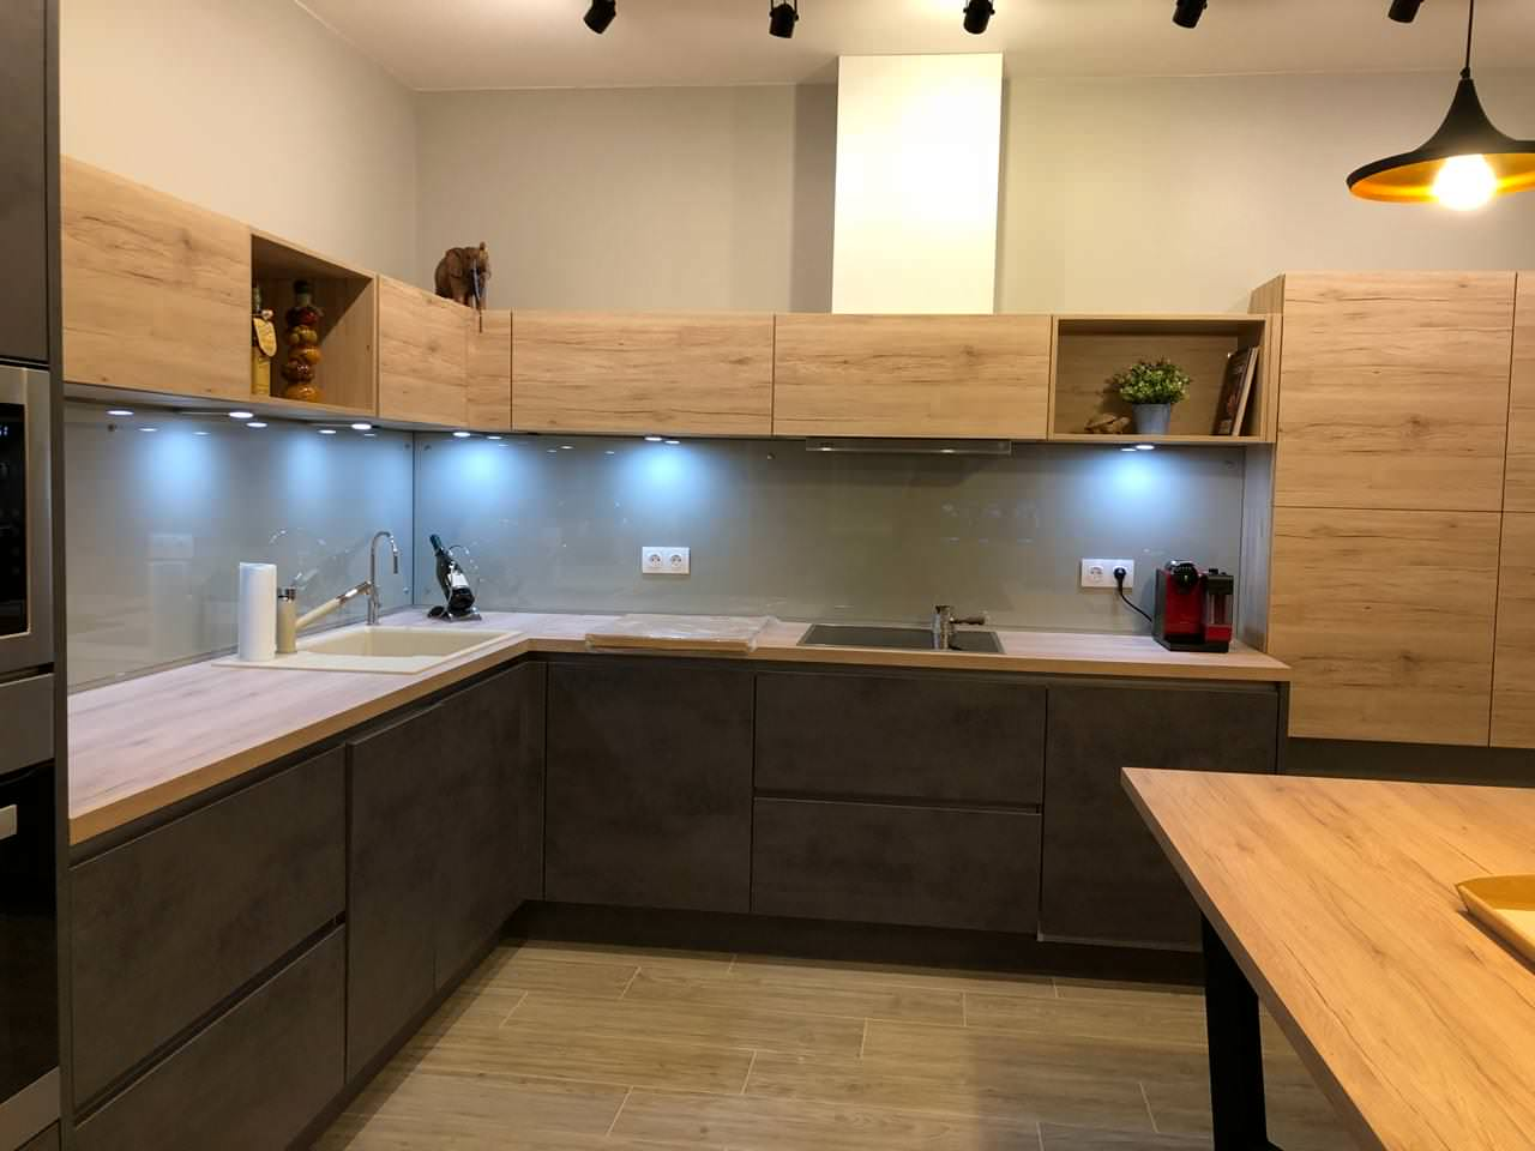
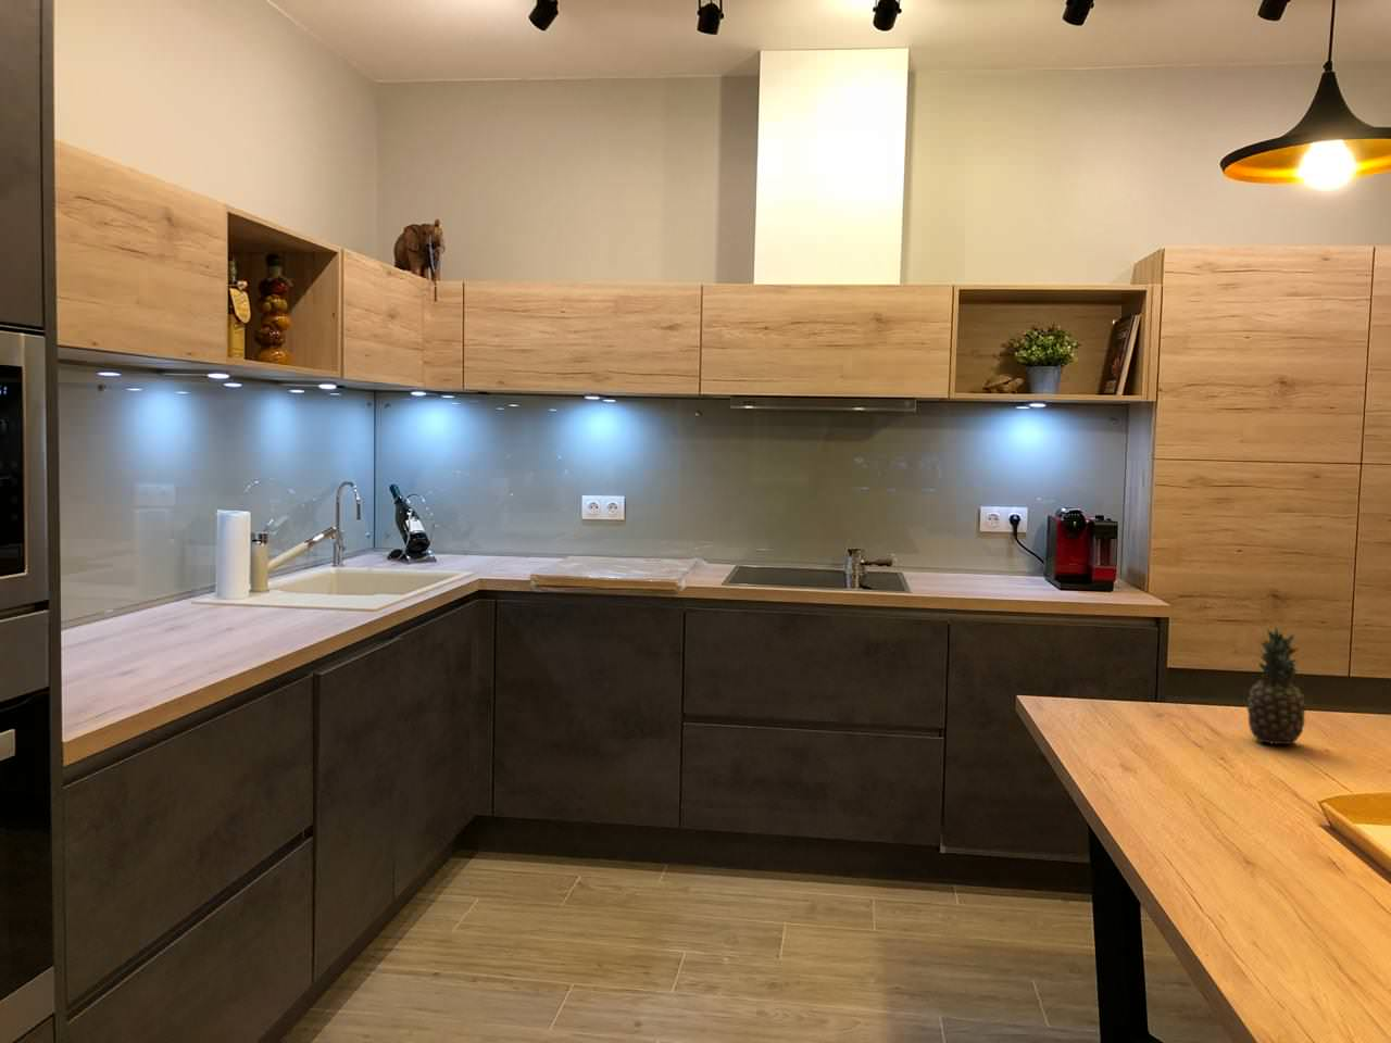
+ fruit (1277, 685)
